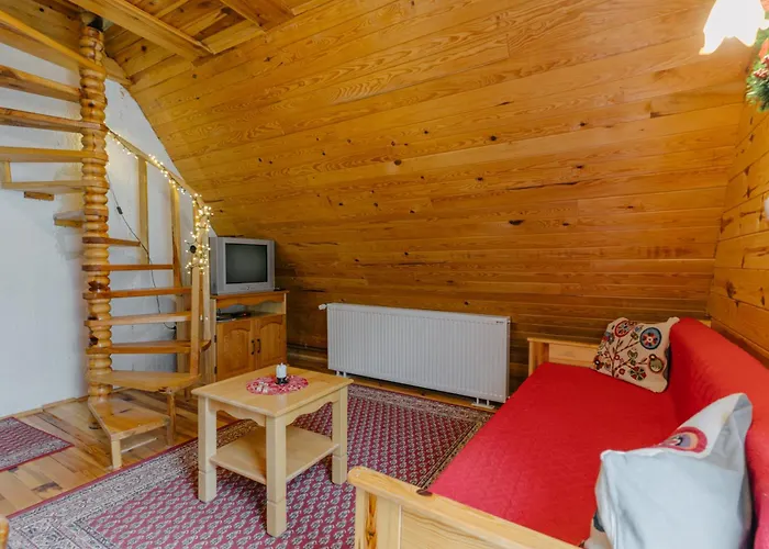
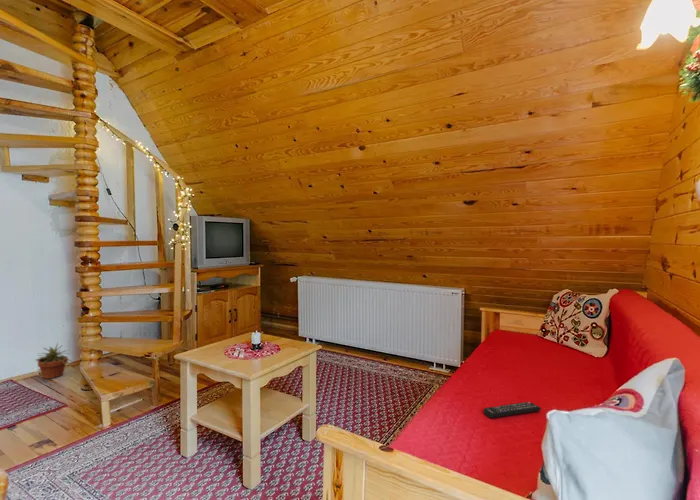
+ remote control (512, 409)
+ potted plant (54, 360)
